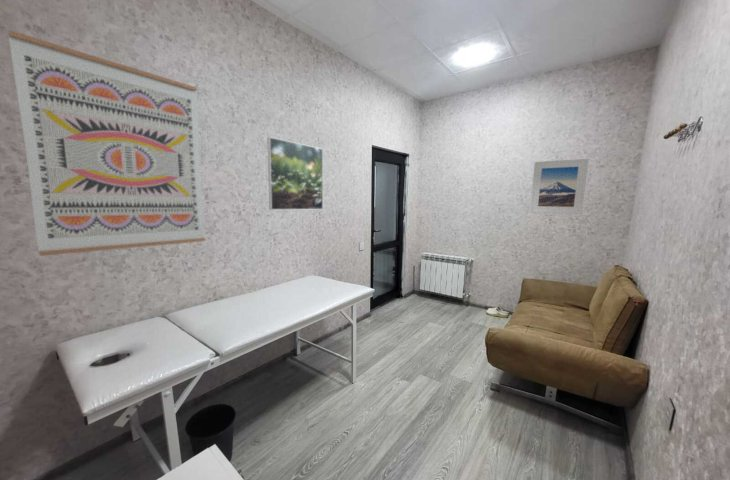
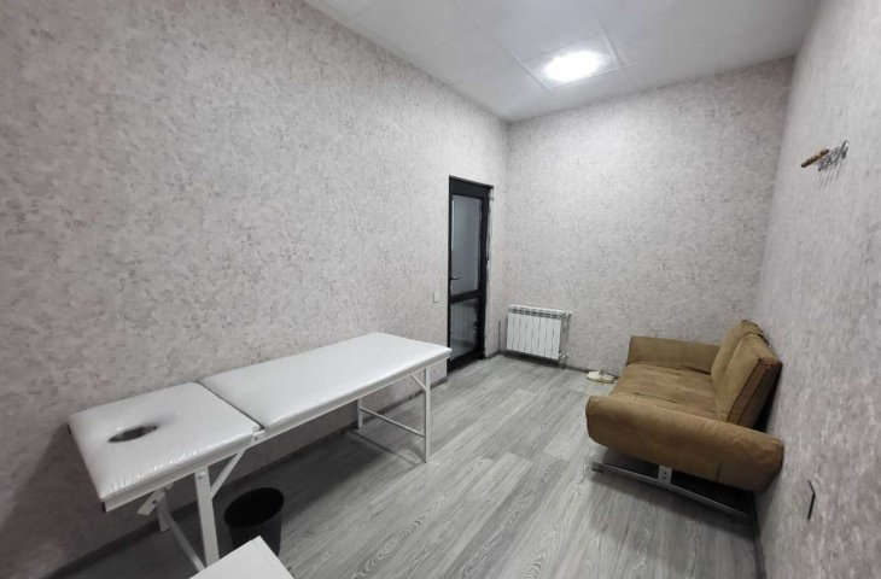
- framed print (557, 187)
- wall art (128, 159)
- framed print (297, 177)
